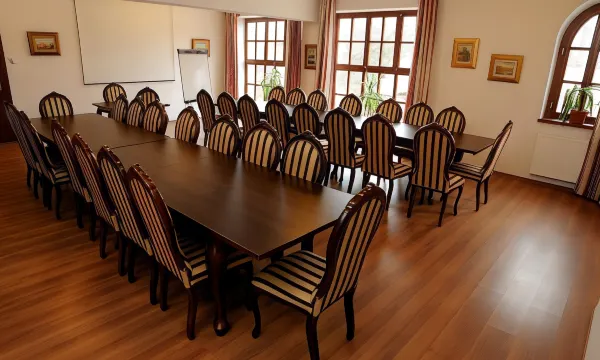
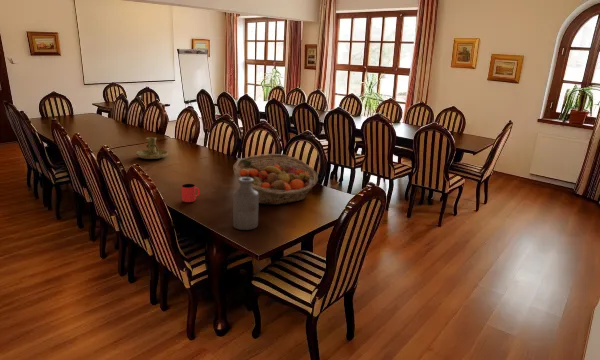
+ bottle (245, 202)
+ candle holder (152, 148)
+ cup (191, 192)
+ fruit basket (275, 178)
